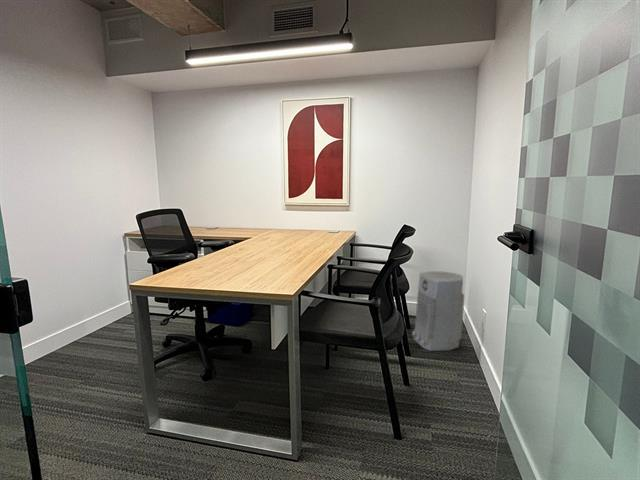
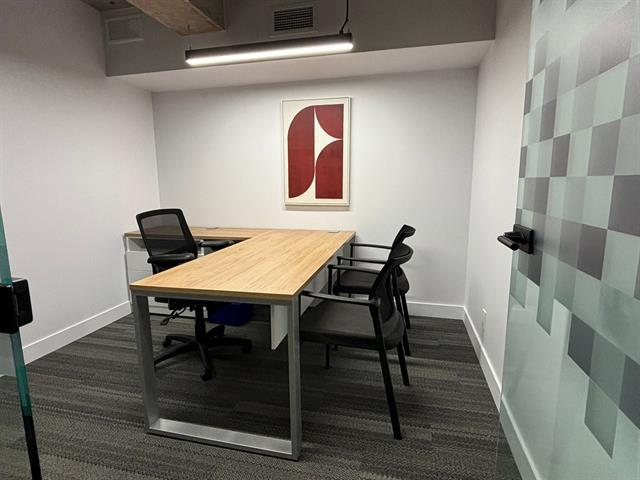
- air purifier (440, 309)
